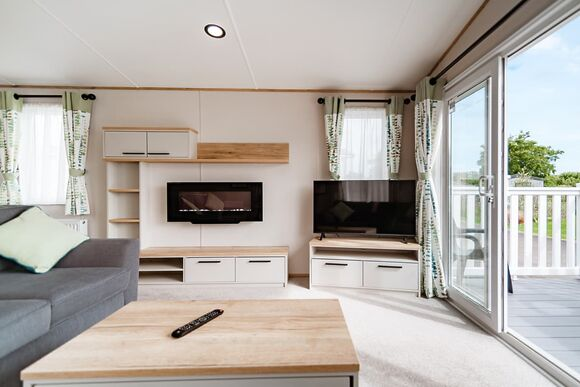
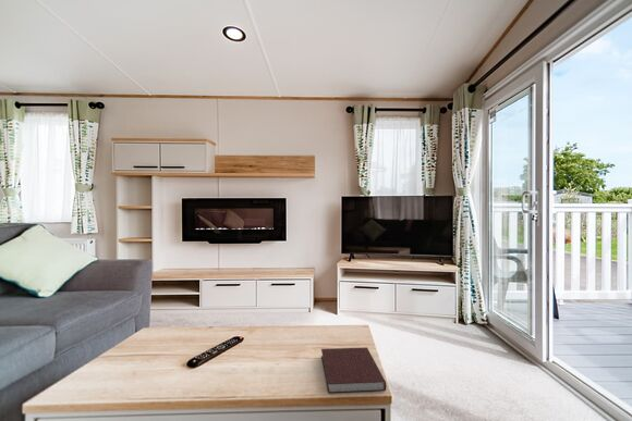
+ notebook (350, 368)
